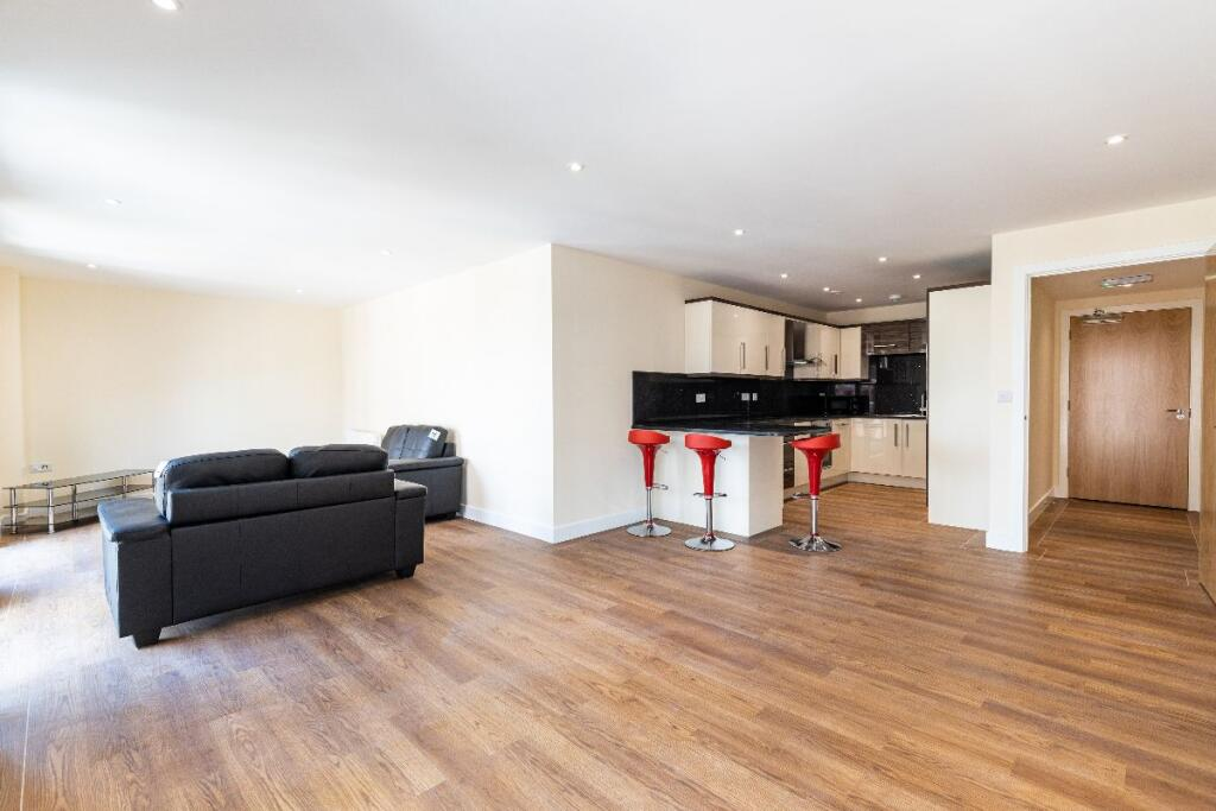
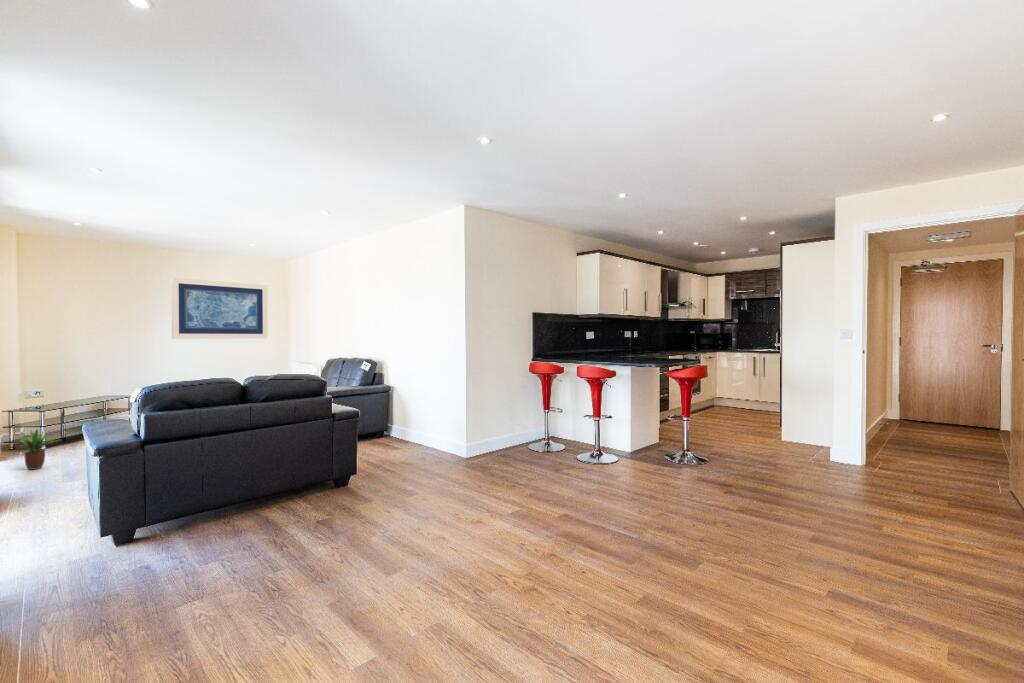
+ wall art (222, 310)
+ potted plant (36, 448)
